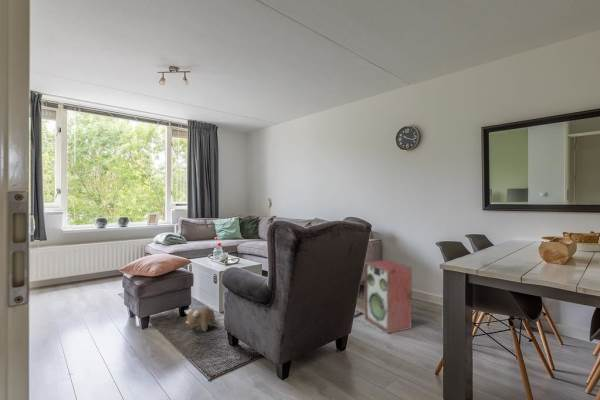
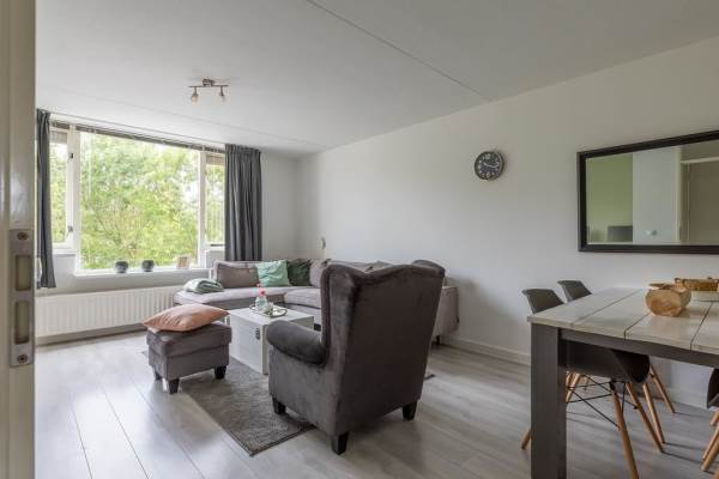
- plush toy (200, 318)
- speaker (387, 294)
